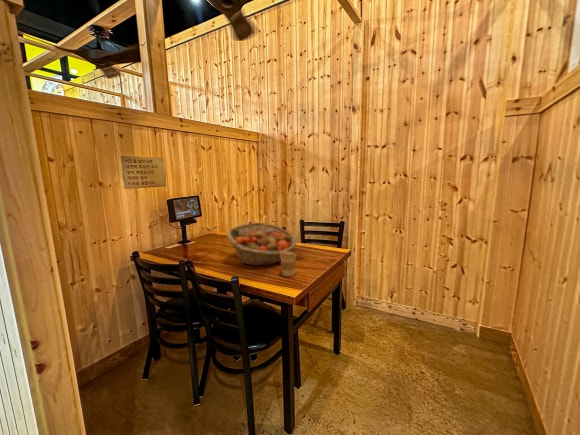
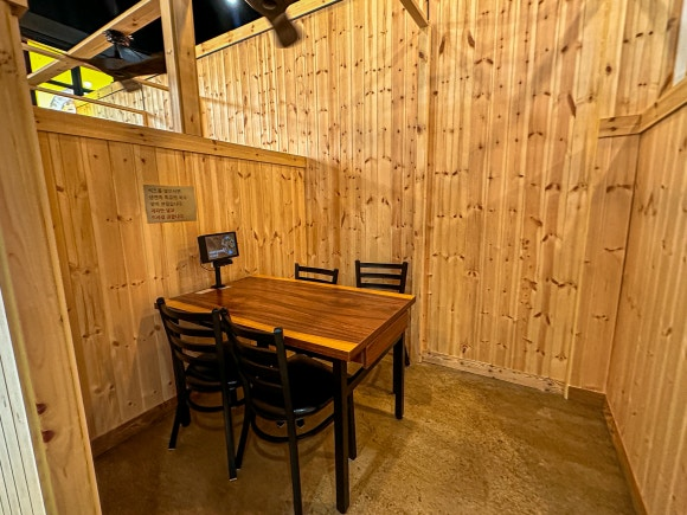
- coffee cup (288, 262)
- fruit basket (263, 242)
